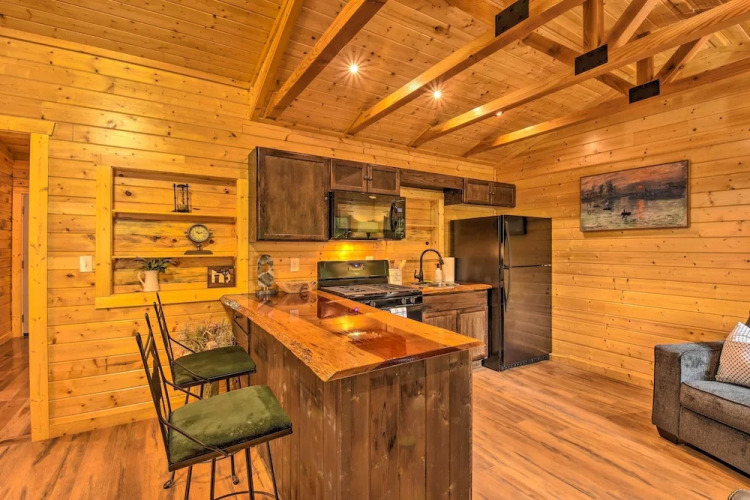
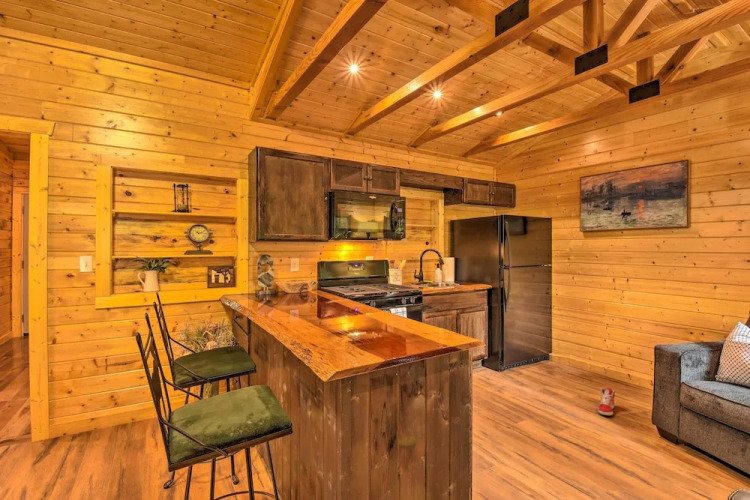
+ sneaker (606, 400)
